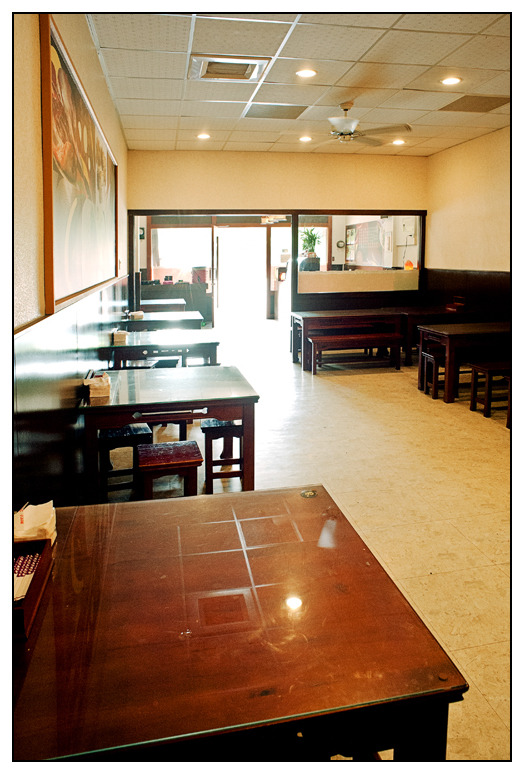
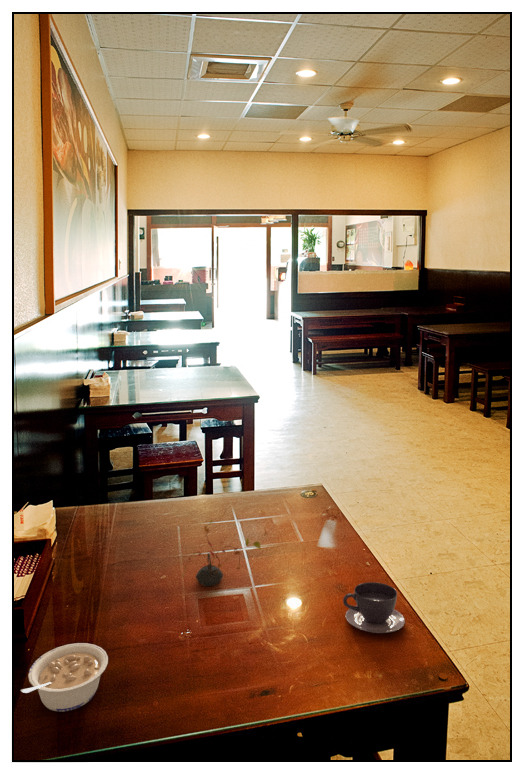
+ legume (68, 678)
+ teacup (373, 606)
+ teapot (231, 546)
